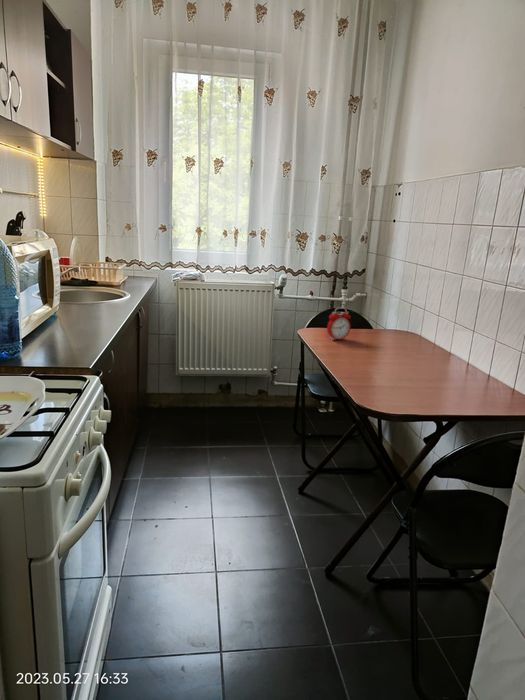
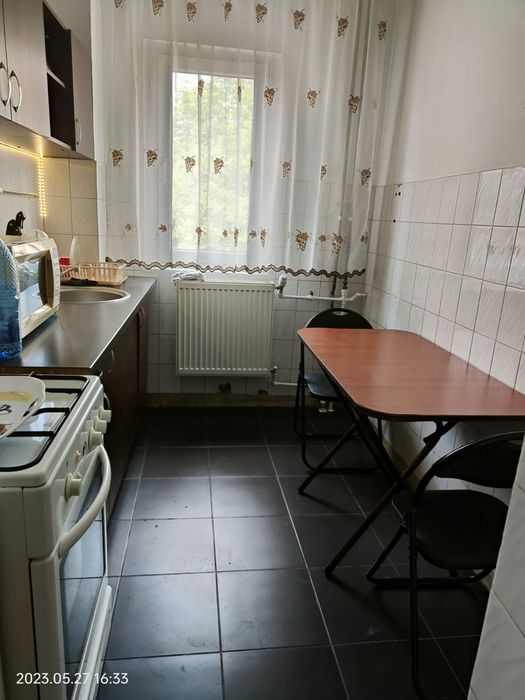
- alarm clock (339, 323)
